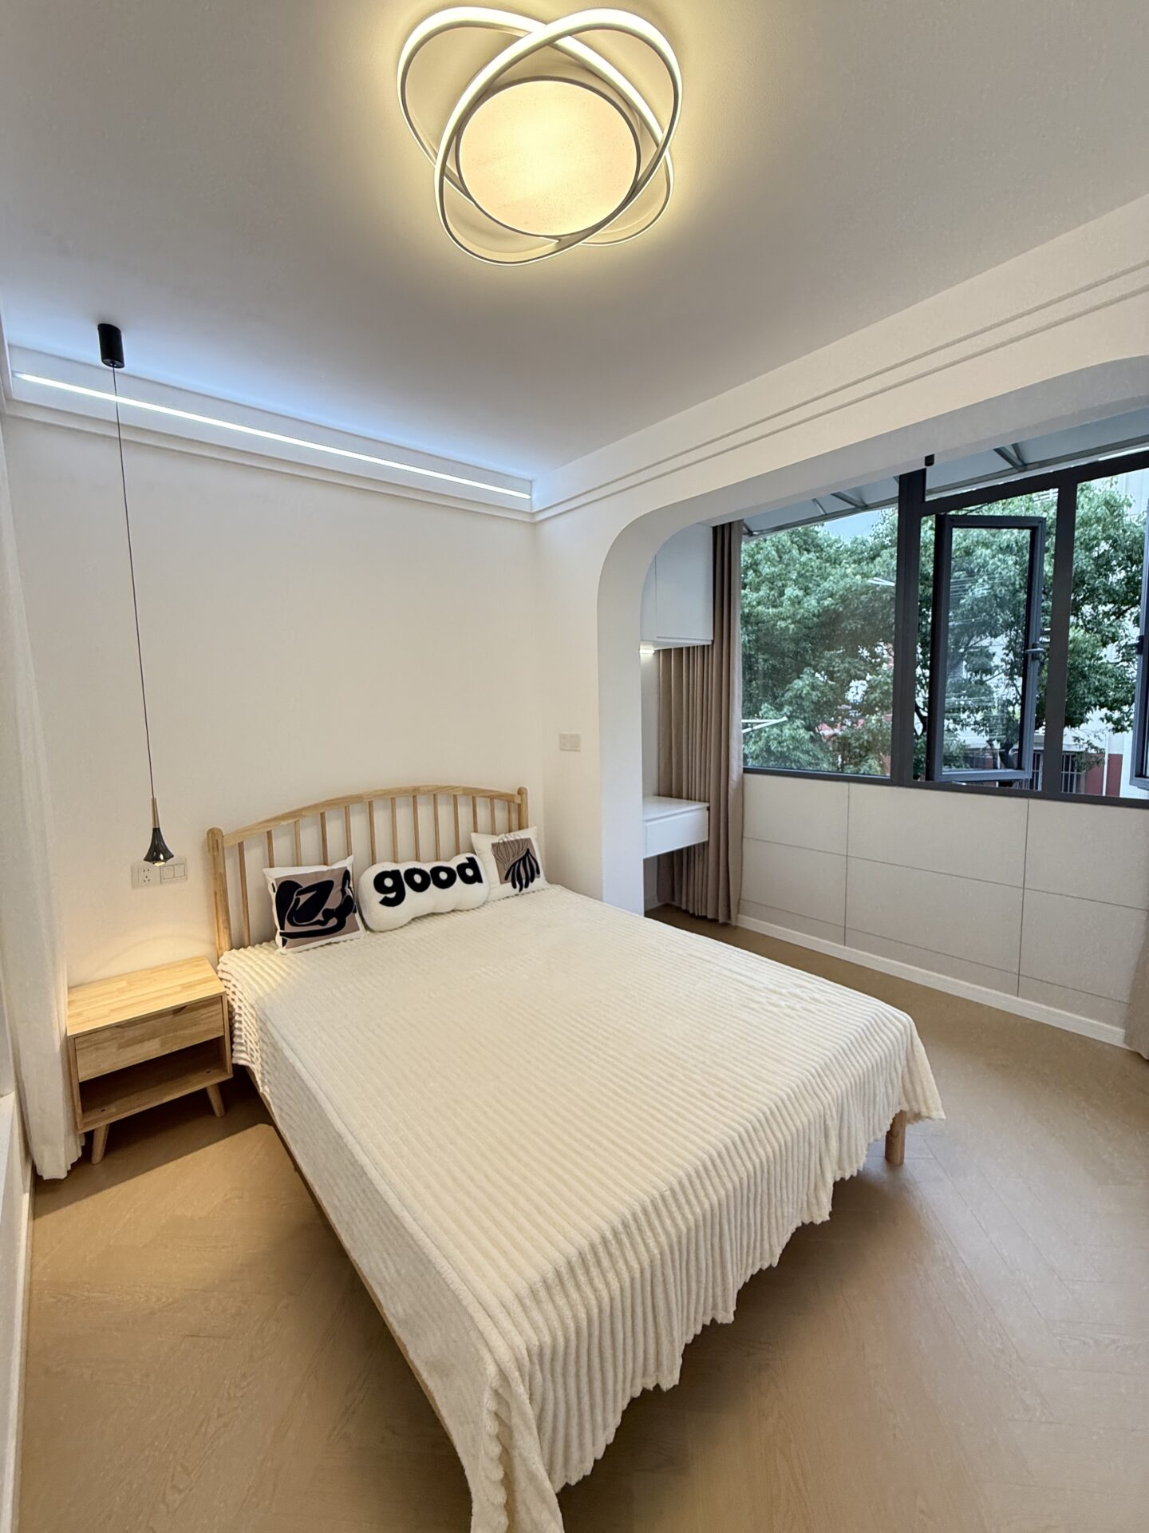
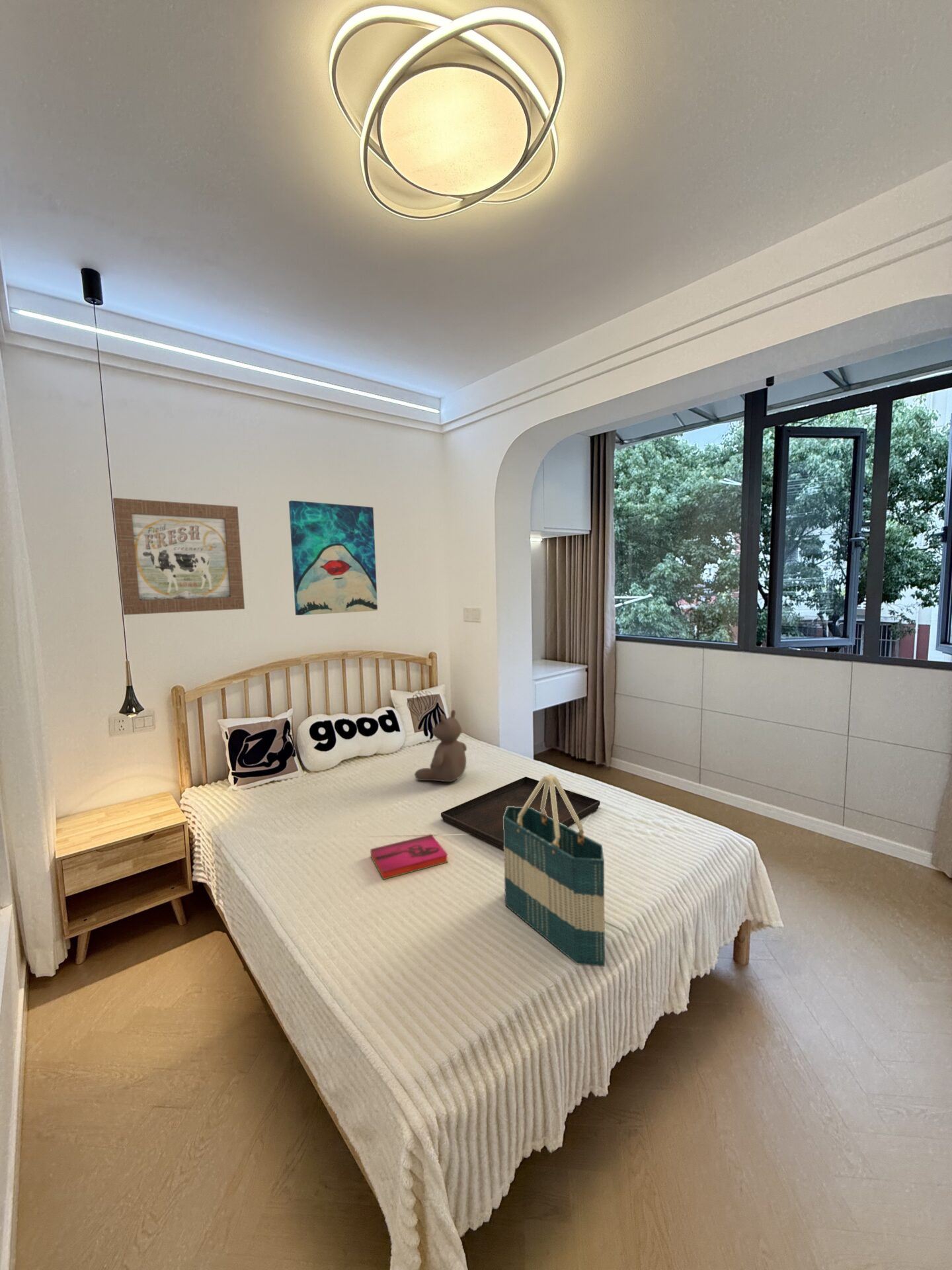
+ wall art (336, 559)
+ hardback book (409, 855)
+ tote bag (550, 851)
+ serving tray (522, 806)
+ bear (441, 745)
+ wall art (183, 558)
